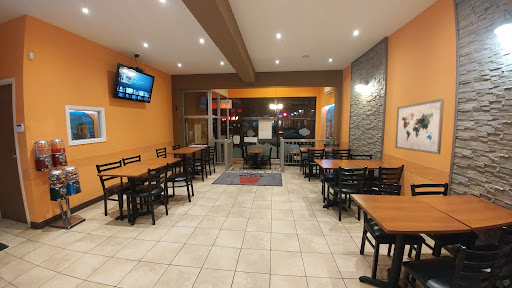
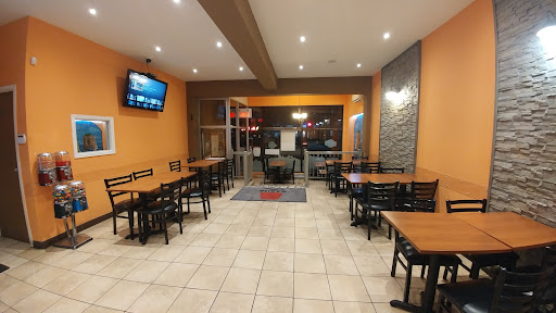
- wall art (415, 127)
